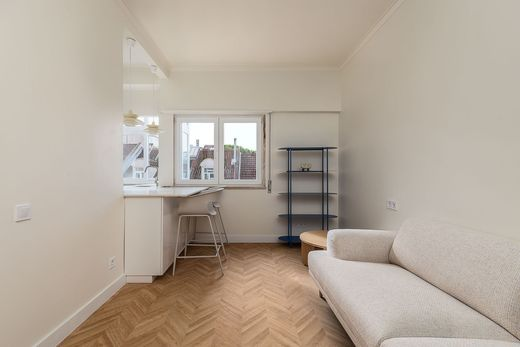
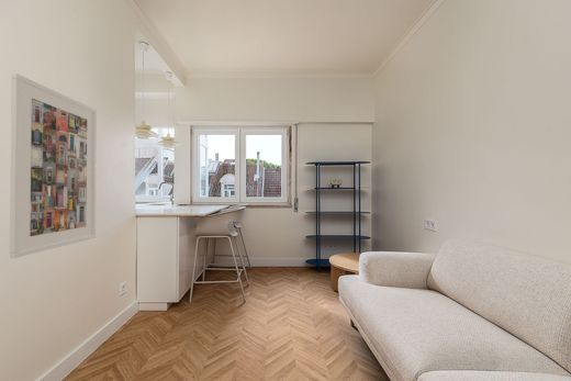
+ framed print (60, 170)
